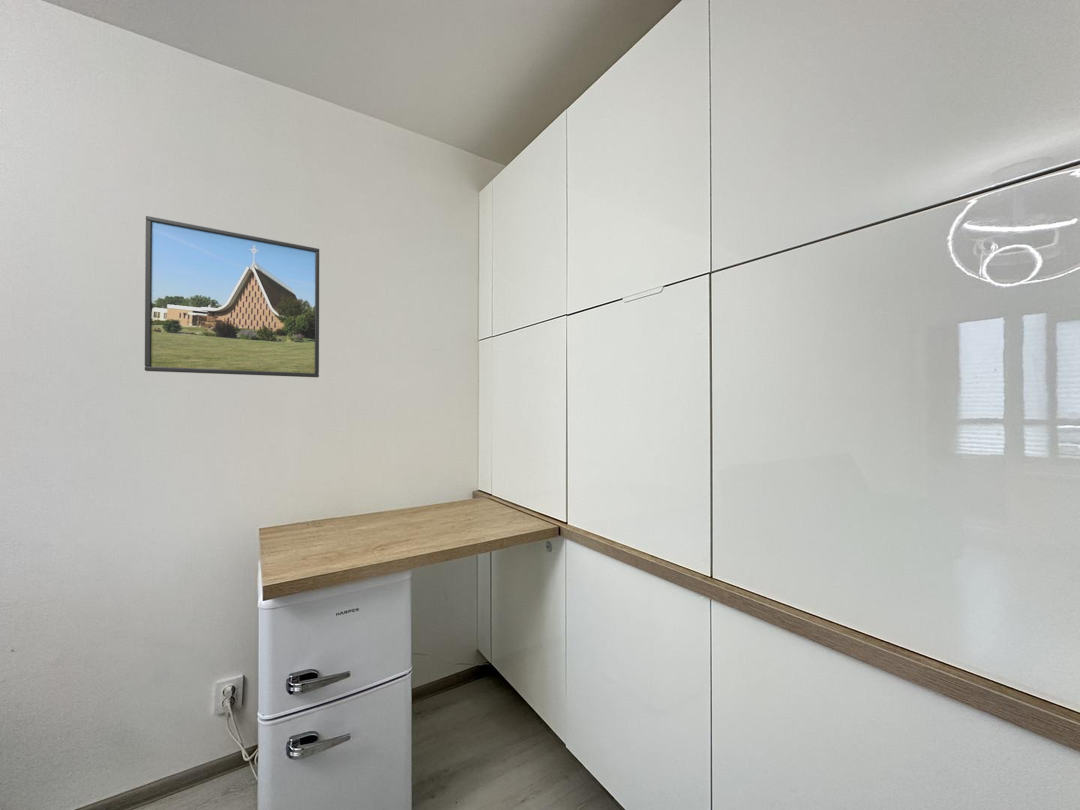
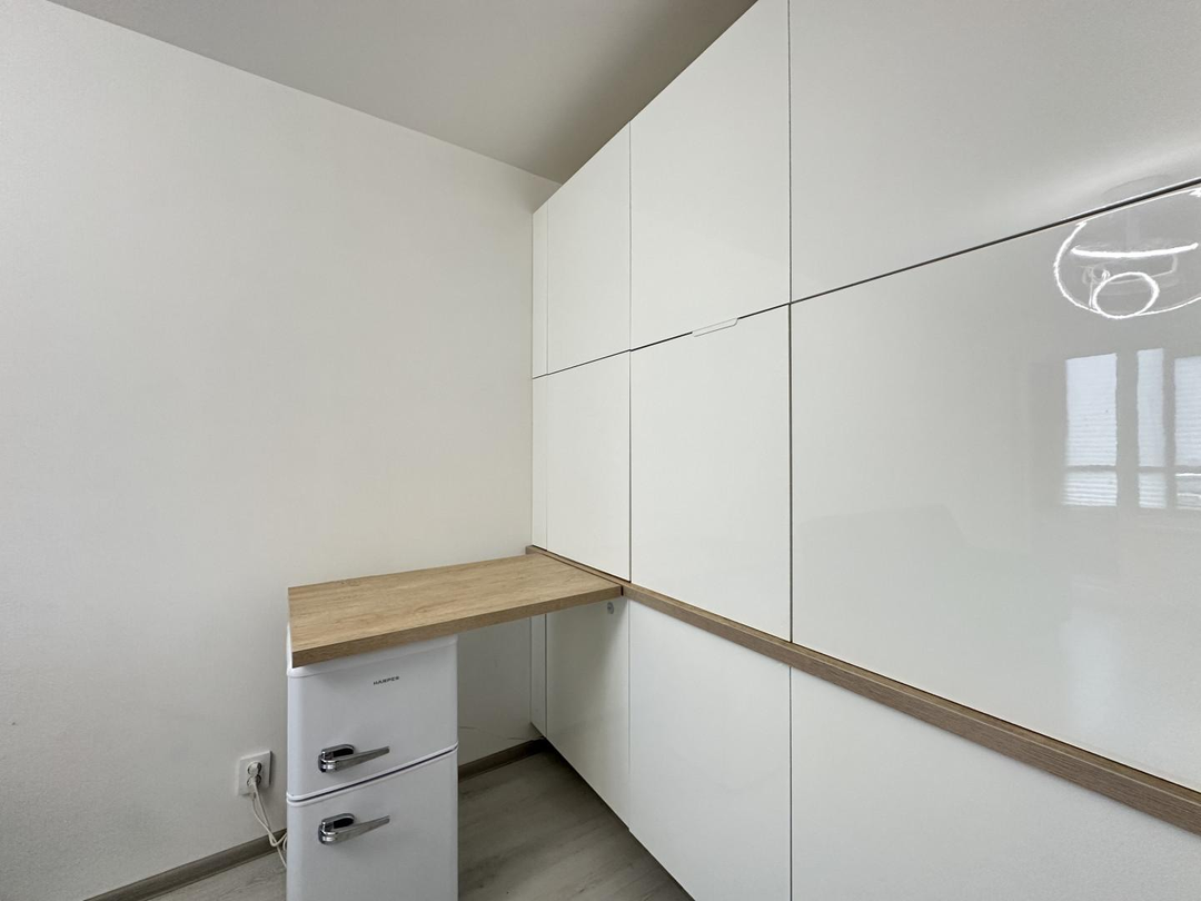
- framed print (240, 304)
